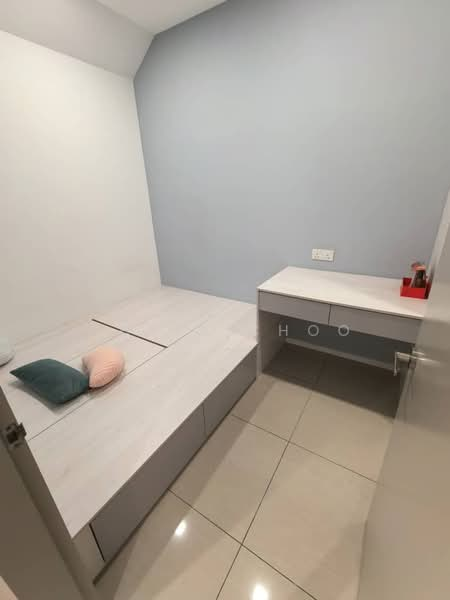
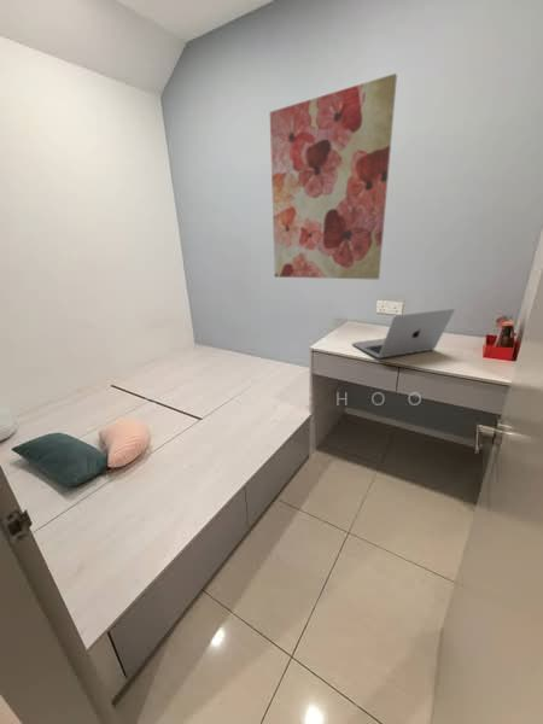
+ laptop (398, 328)
+ wall art (323, 194)
